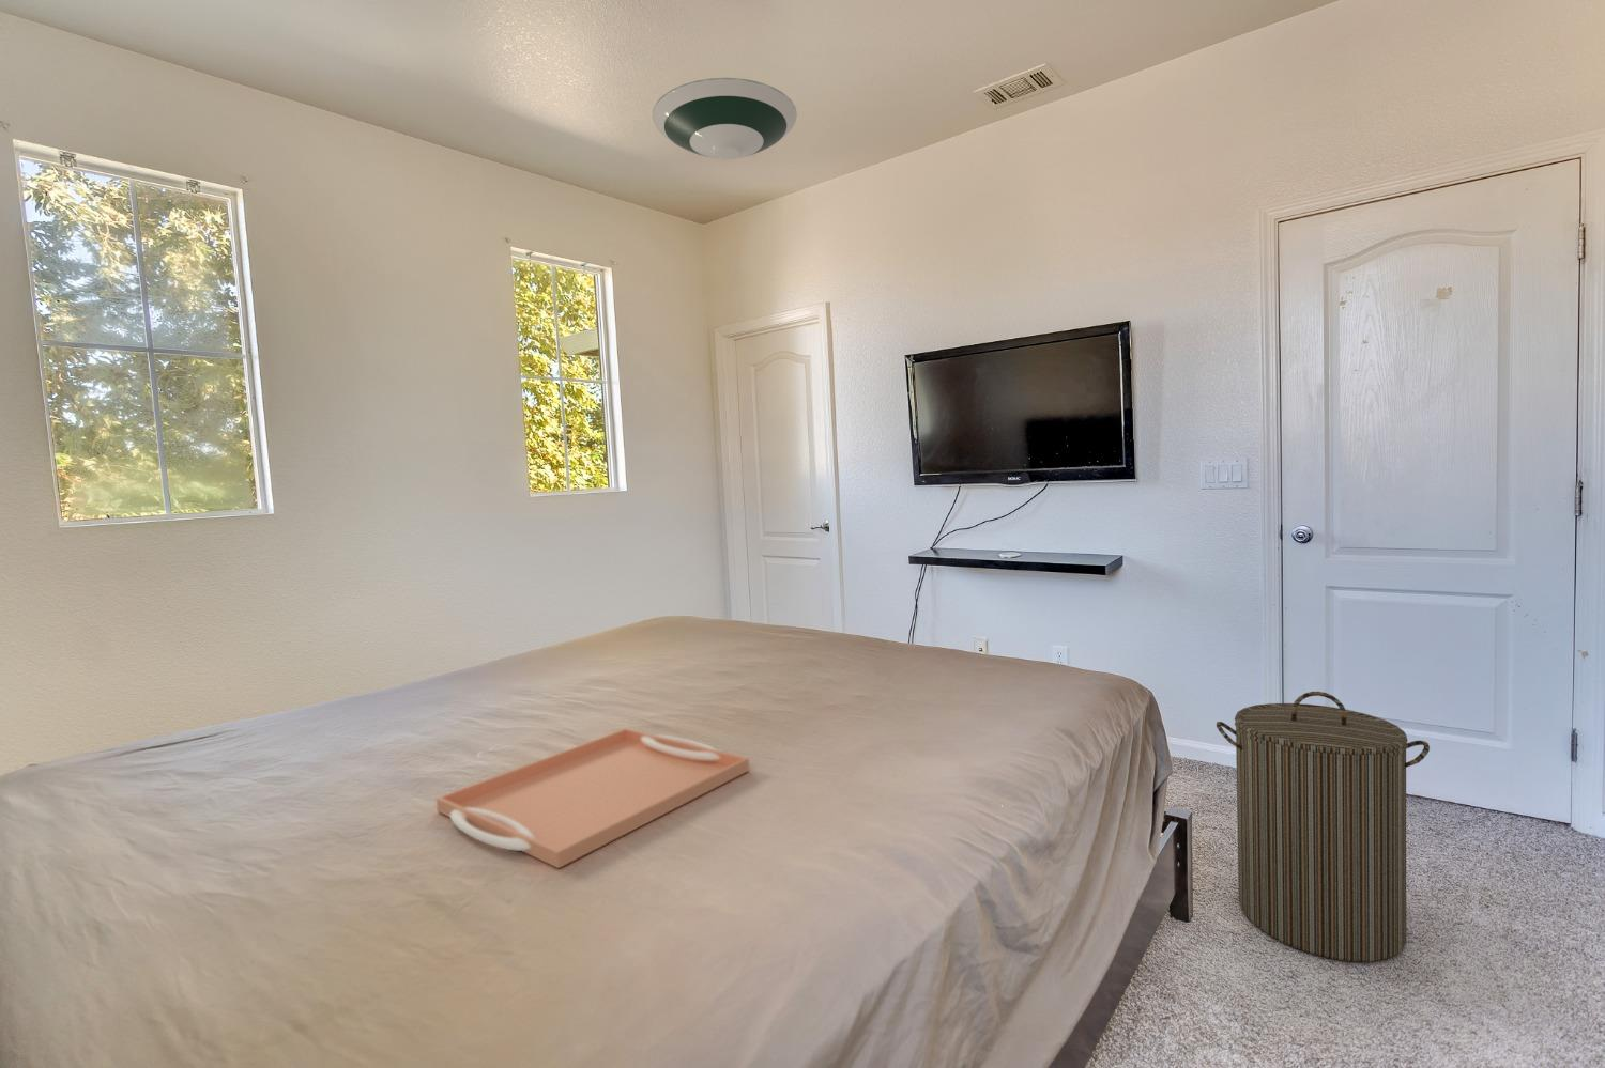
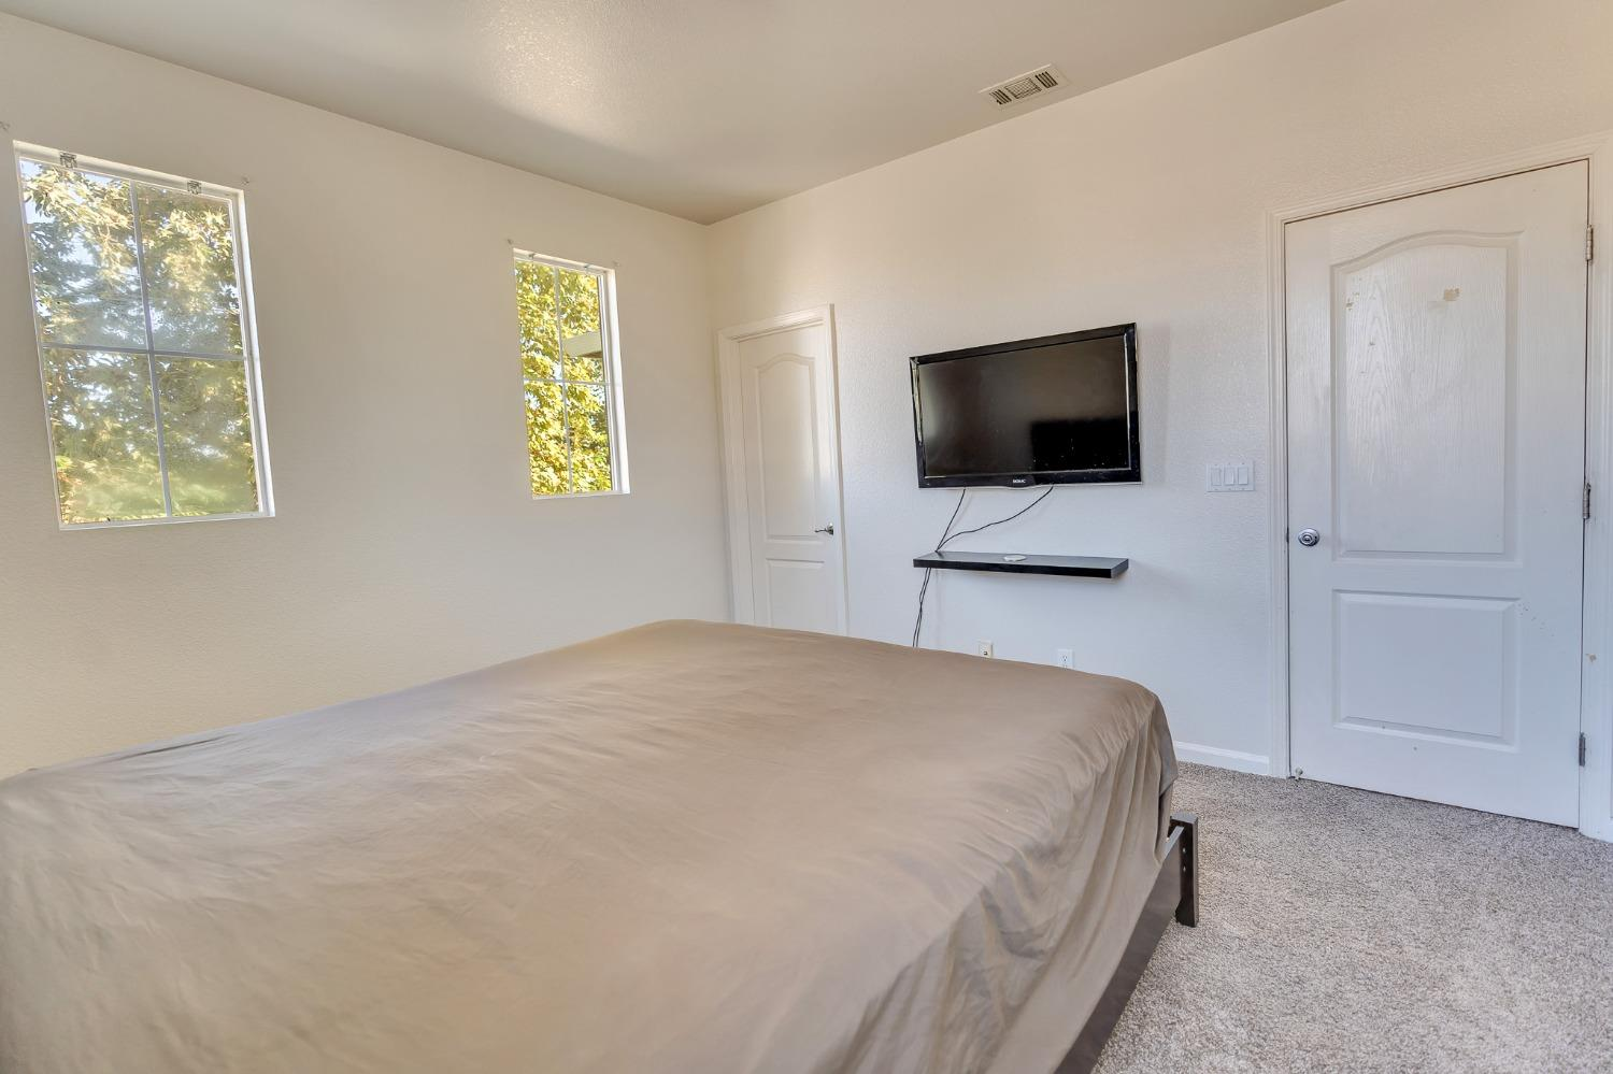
- laundry hamper (1316, 806)
- serving tray (600, 783)
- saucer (725, 136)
